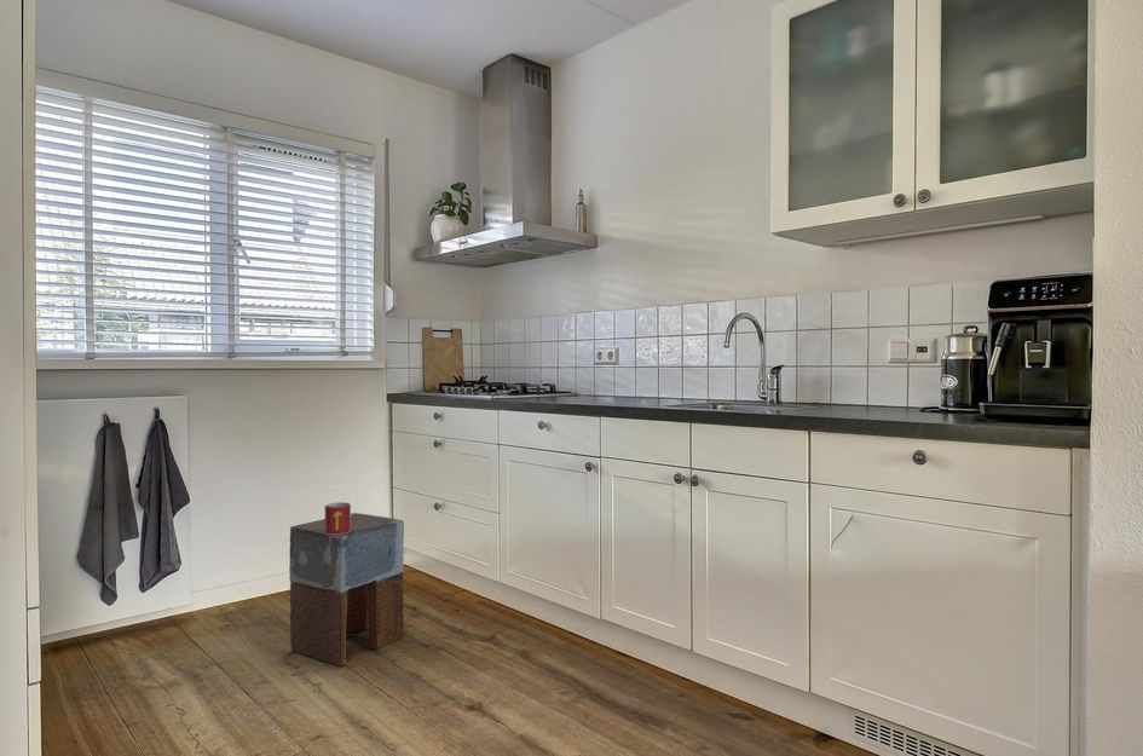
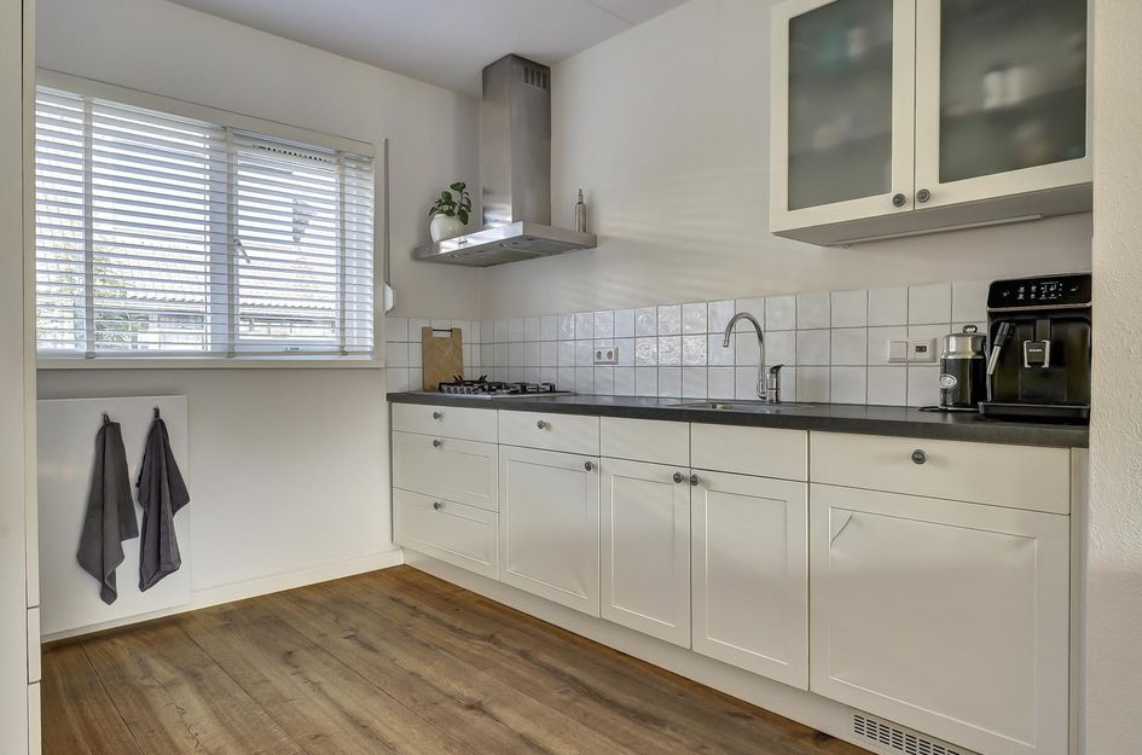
- stool (347, 583)
- mug (337, 516)
